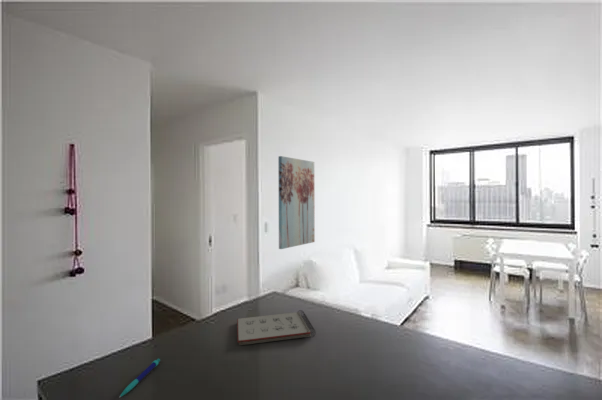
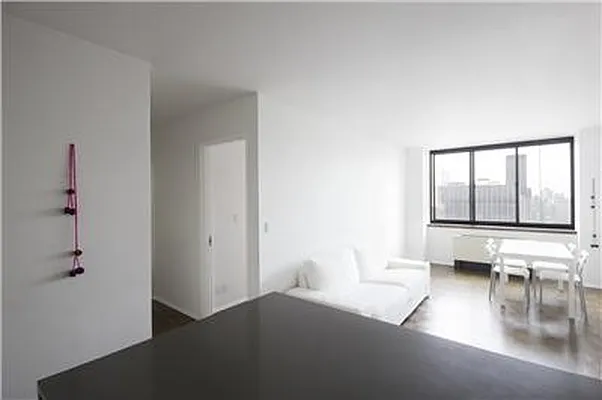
- wall art (297, 202)
- pen (140, 376)
- notepad (273, 325)
